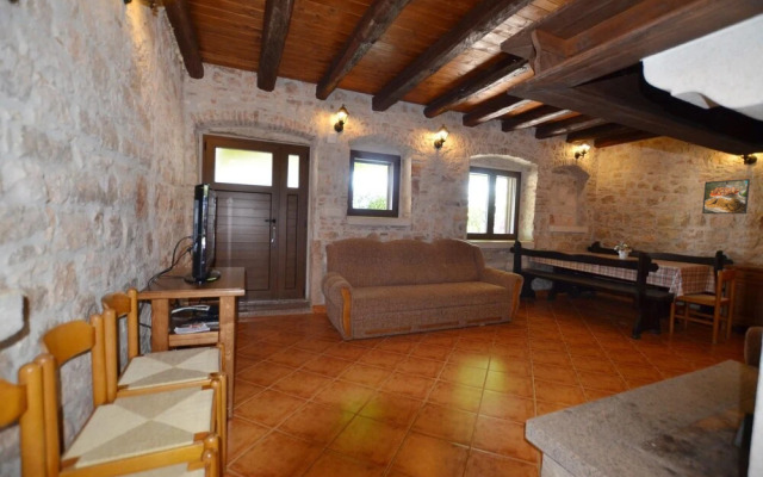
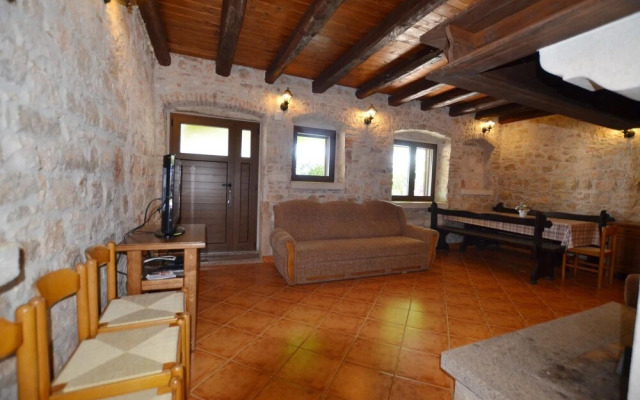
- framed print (725, 197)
